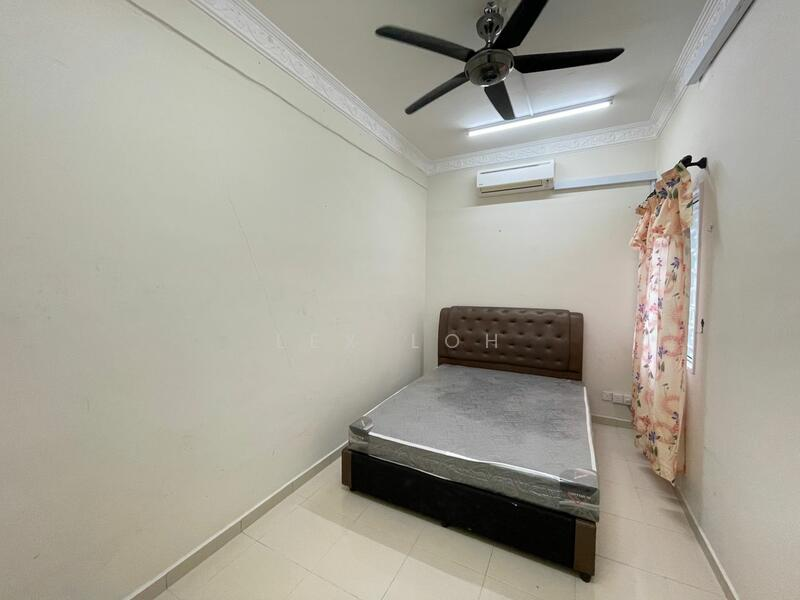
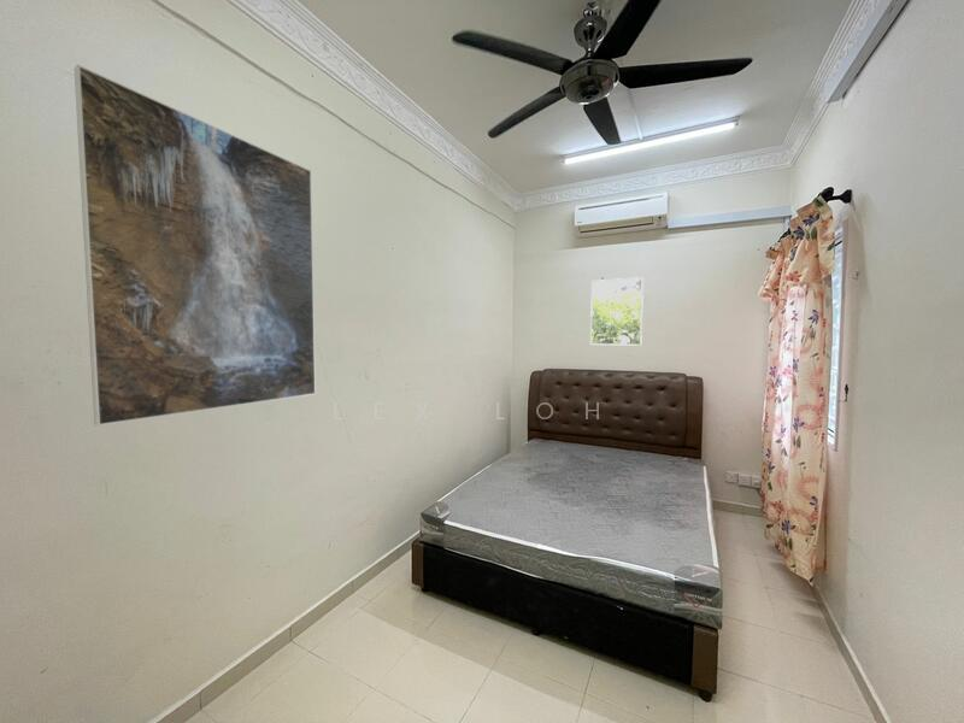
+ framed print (616, 312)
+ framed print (224, 271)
